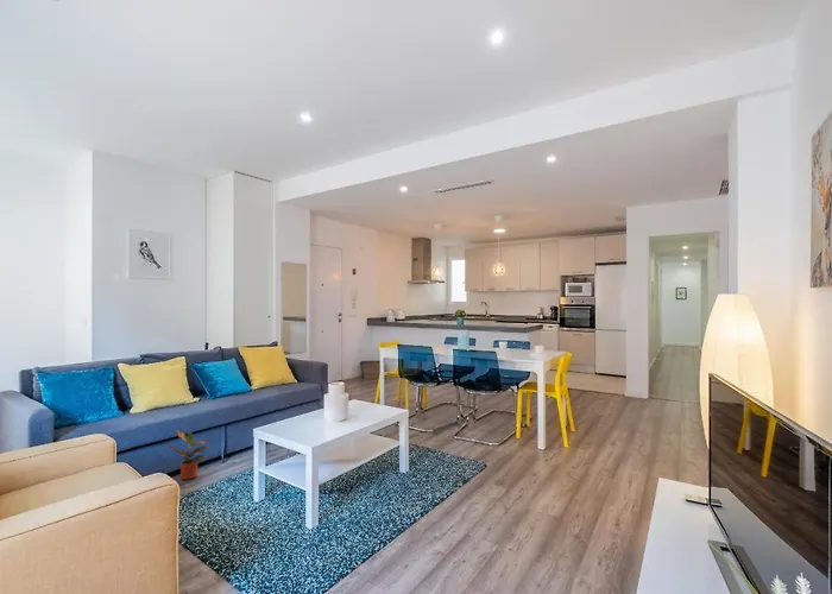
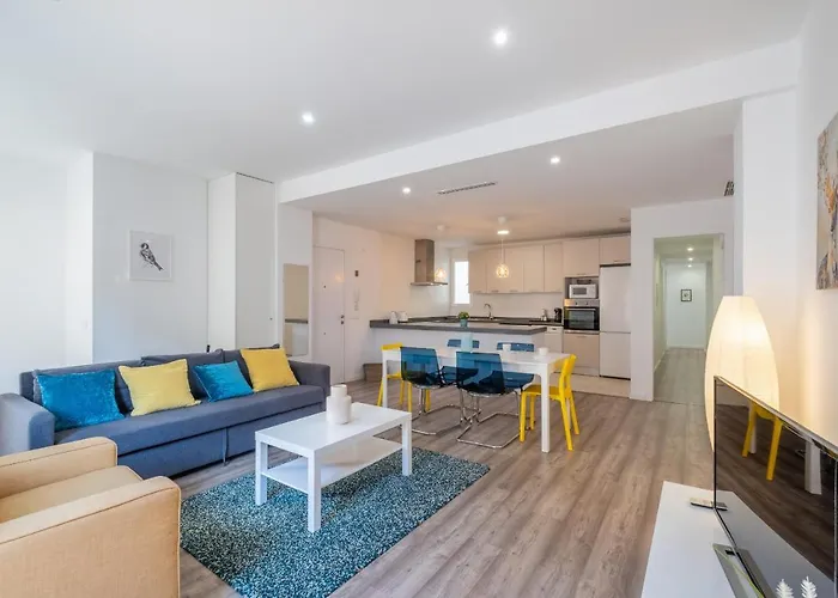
- potted plant (191, 454)
